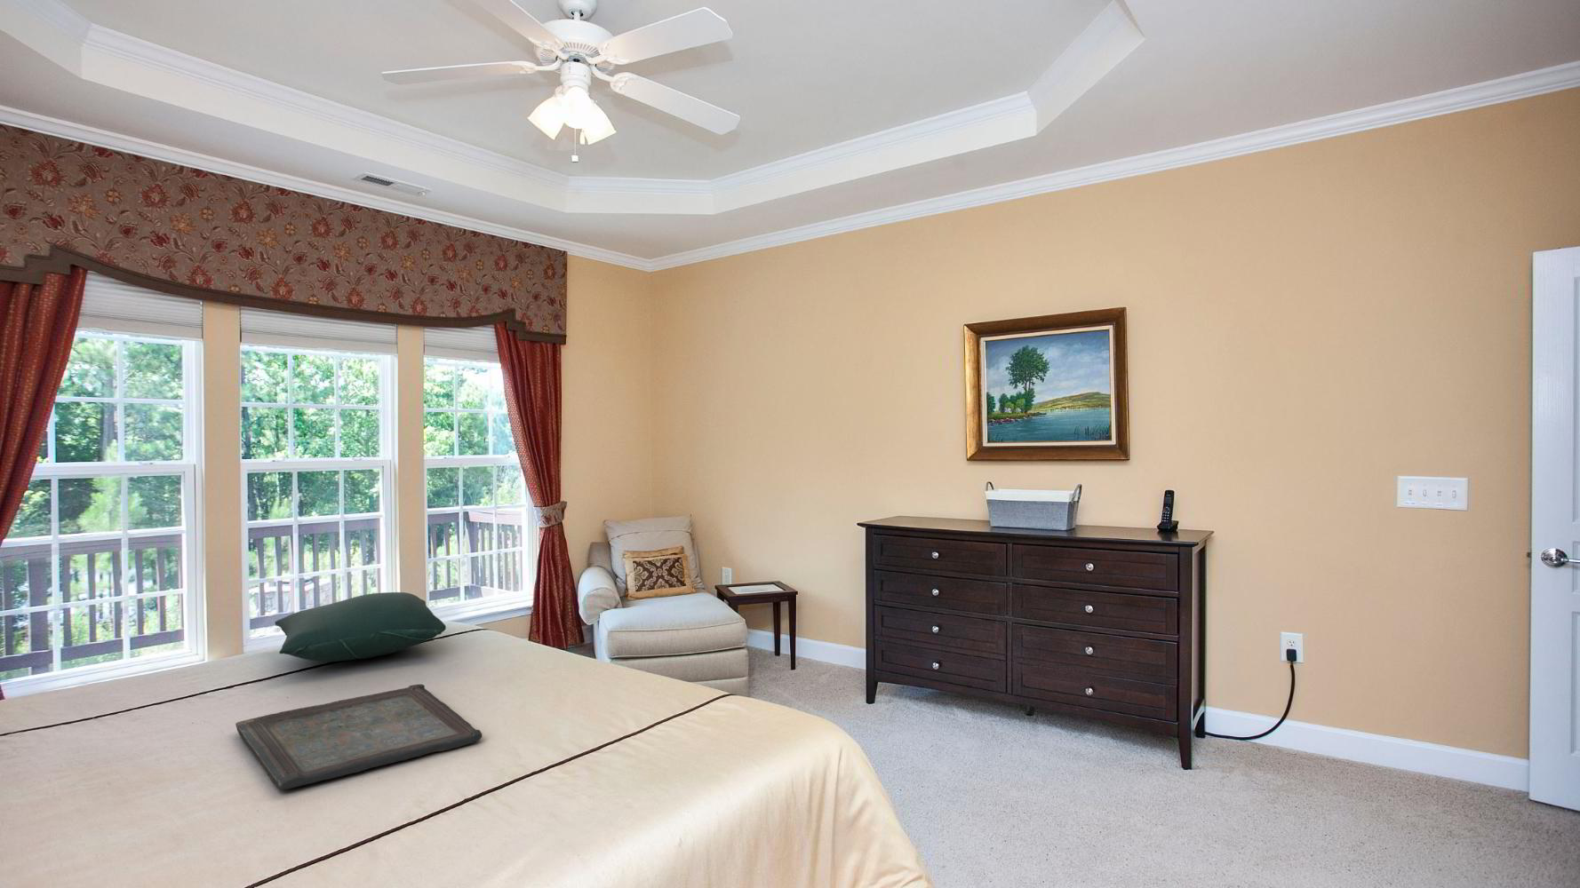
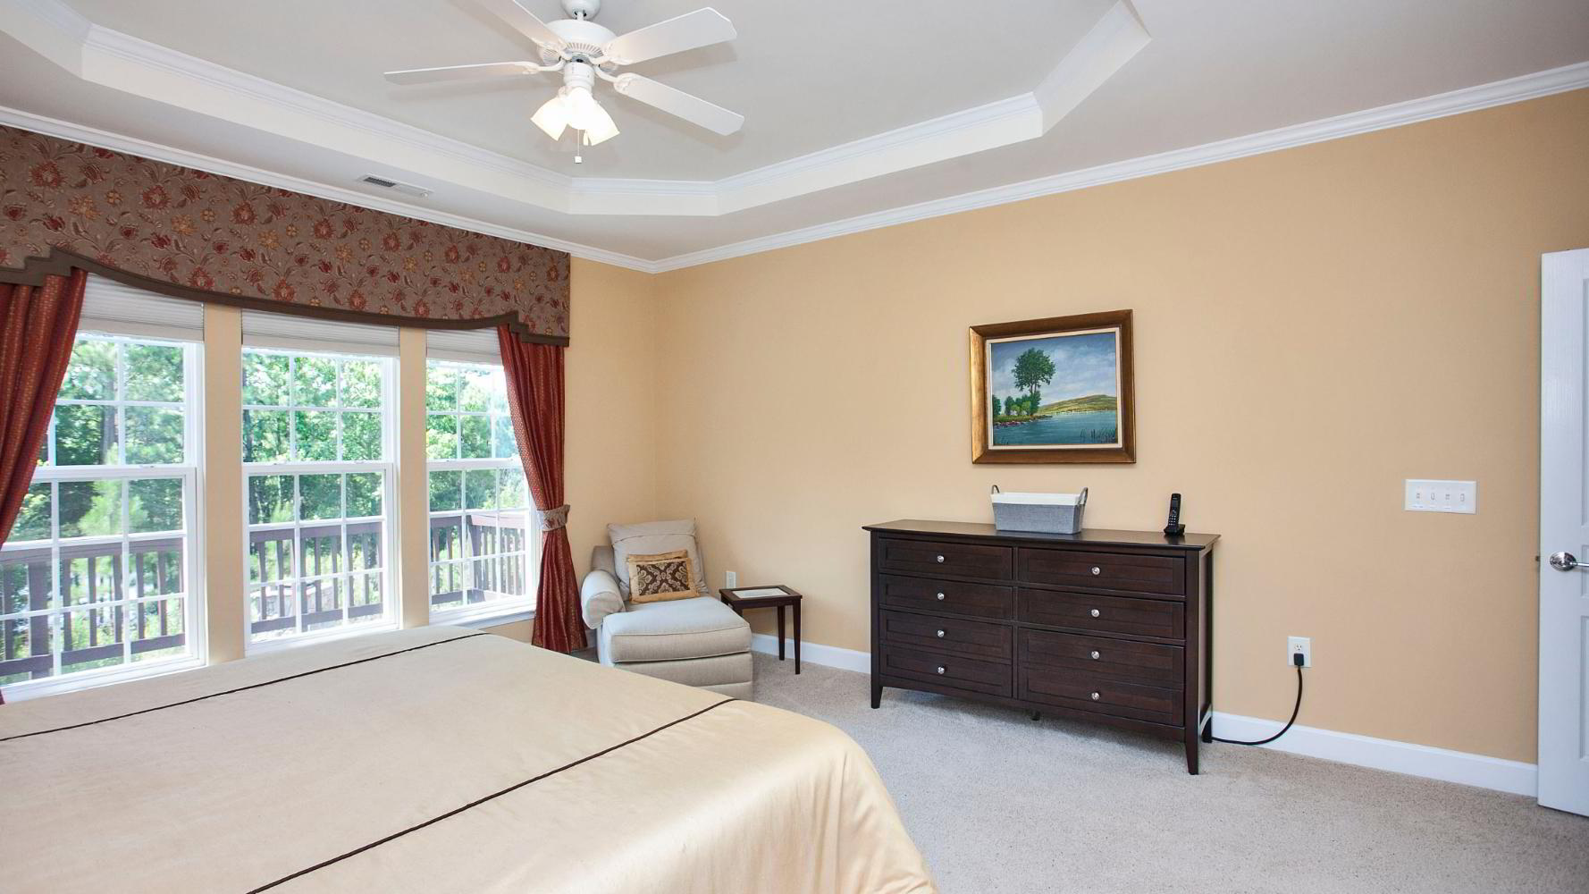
- pillow (360, 626)
- serving tray (357, 730)
